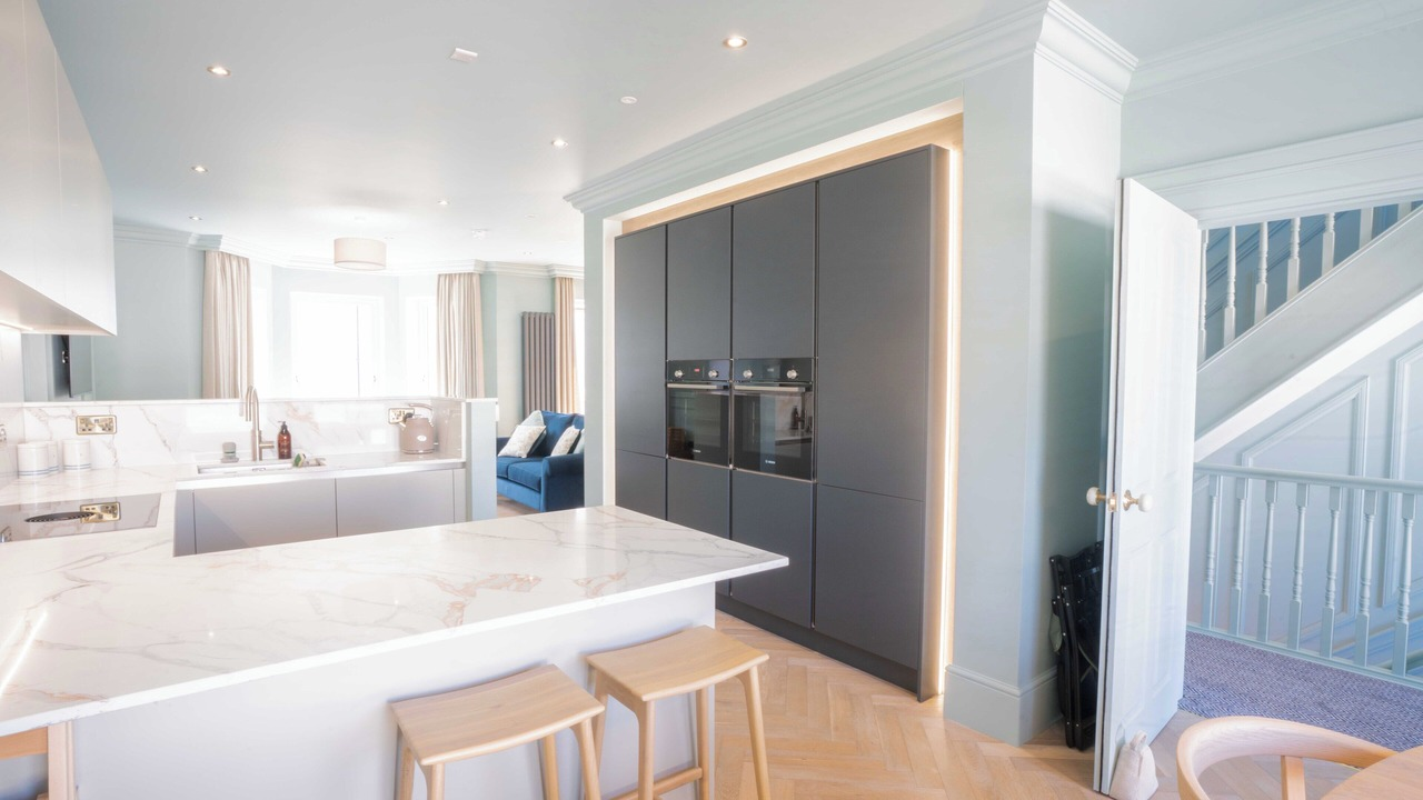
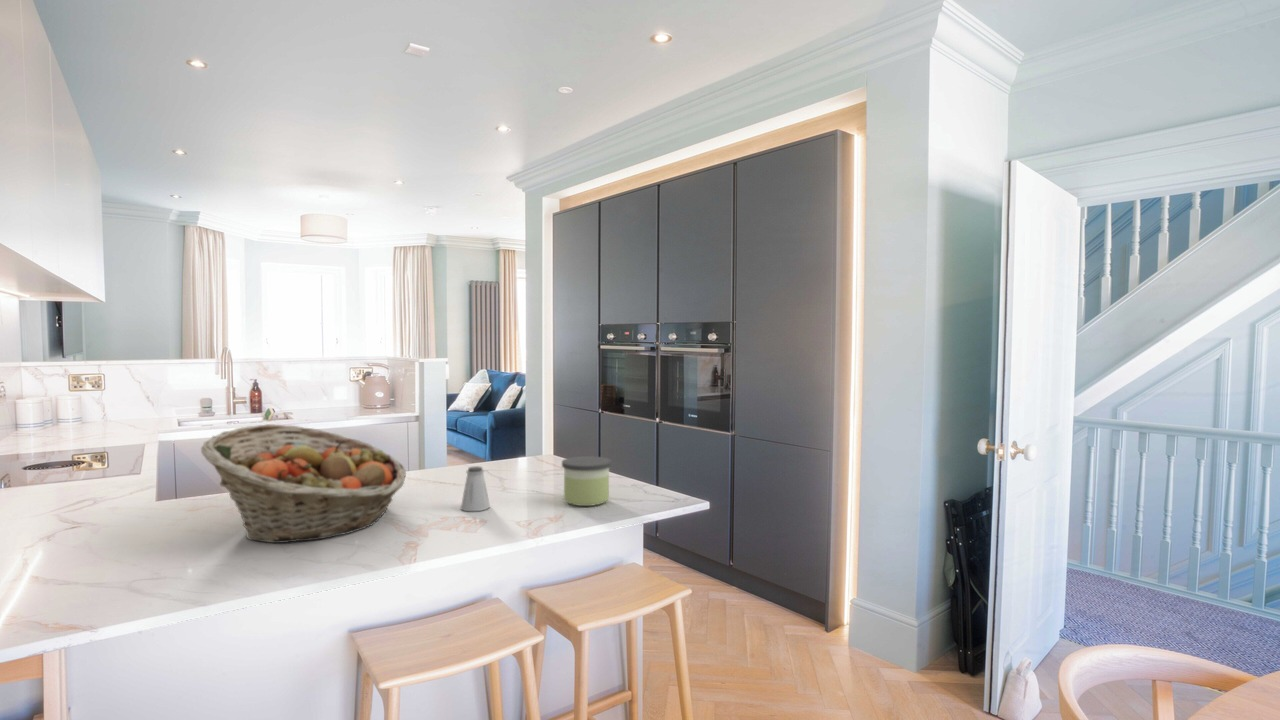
+ fruit basket (312, 474)
+ saltshaker (475, 487)
+ candle (586, 480)
